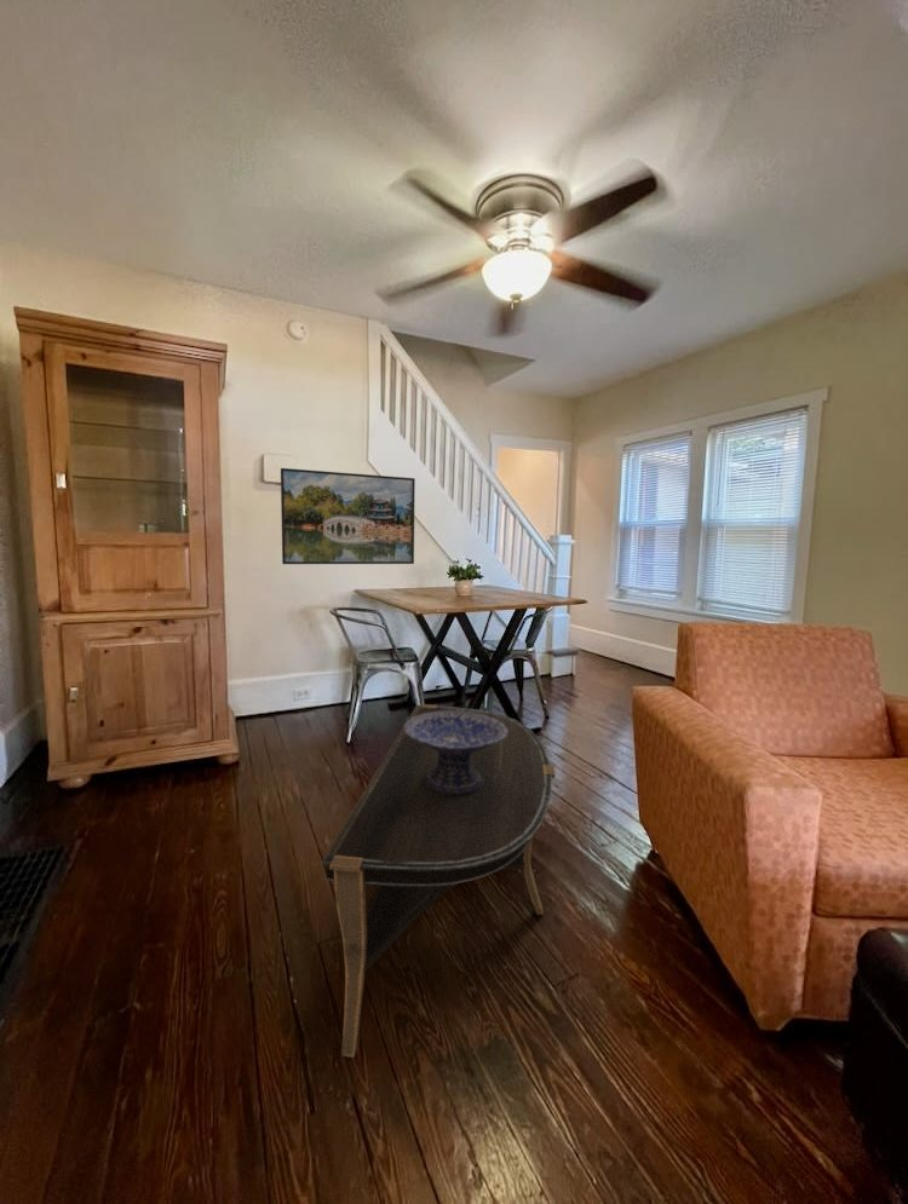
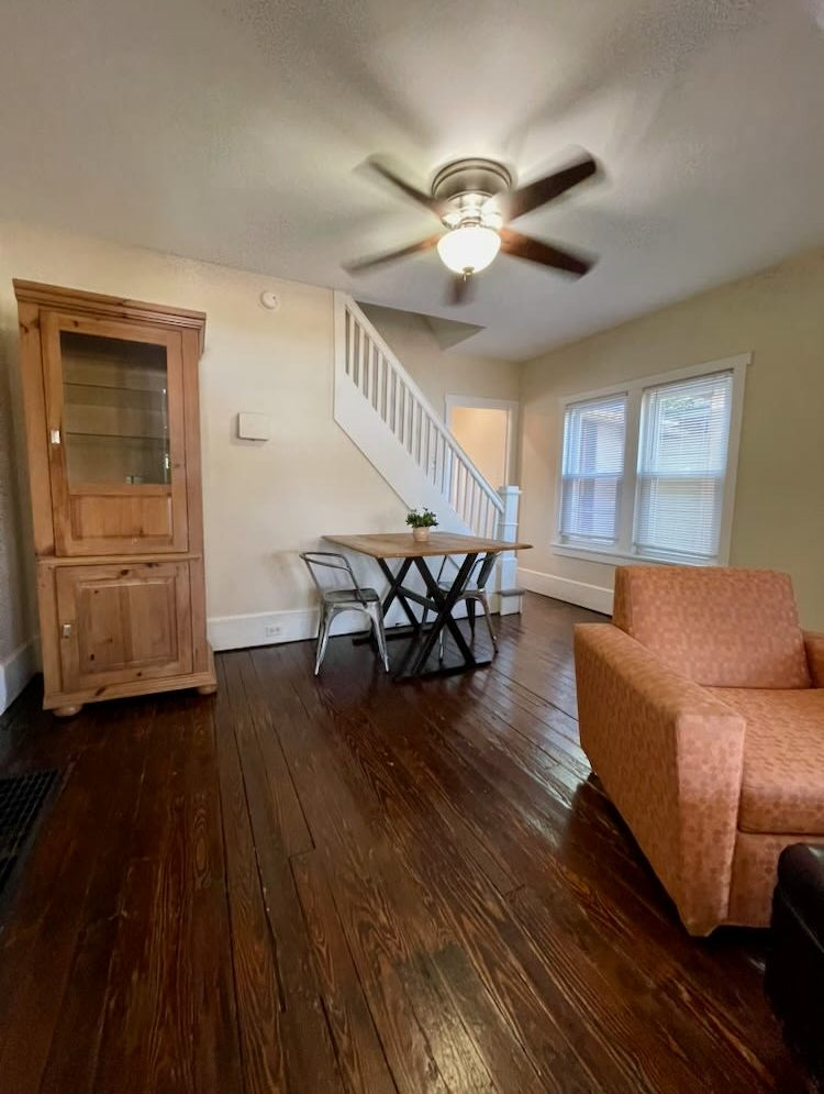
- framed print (351, 519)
- coffee table (465, 835)
- decorative bowl (454, 753)
